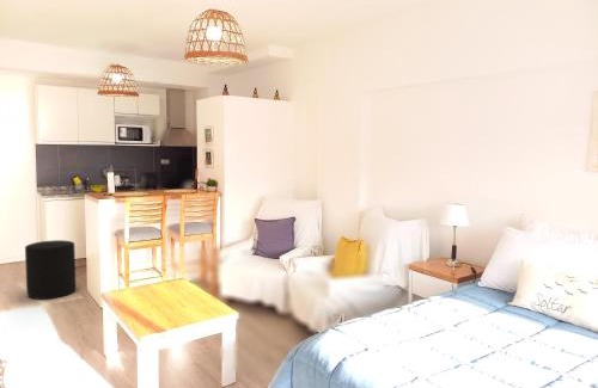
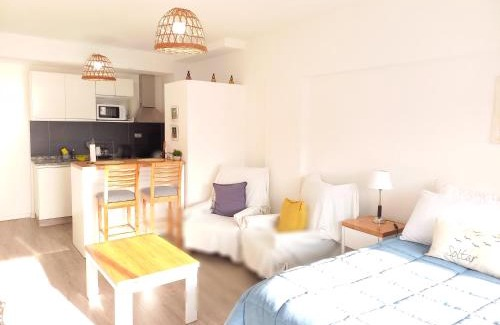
- stool (50, 267)
